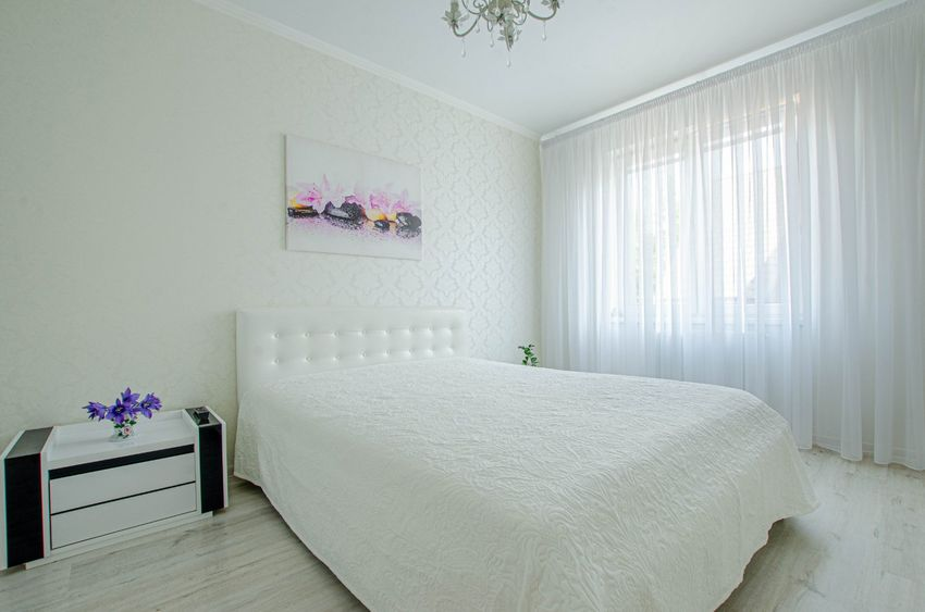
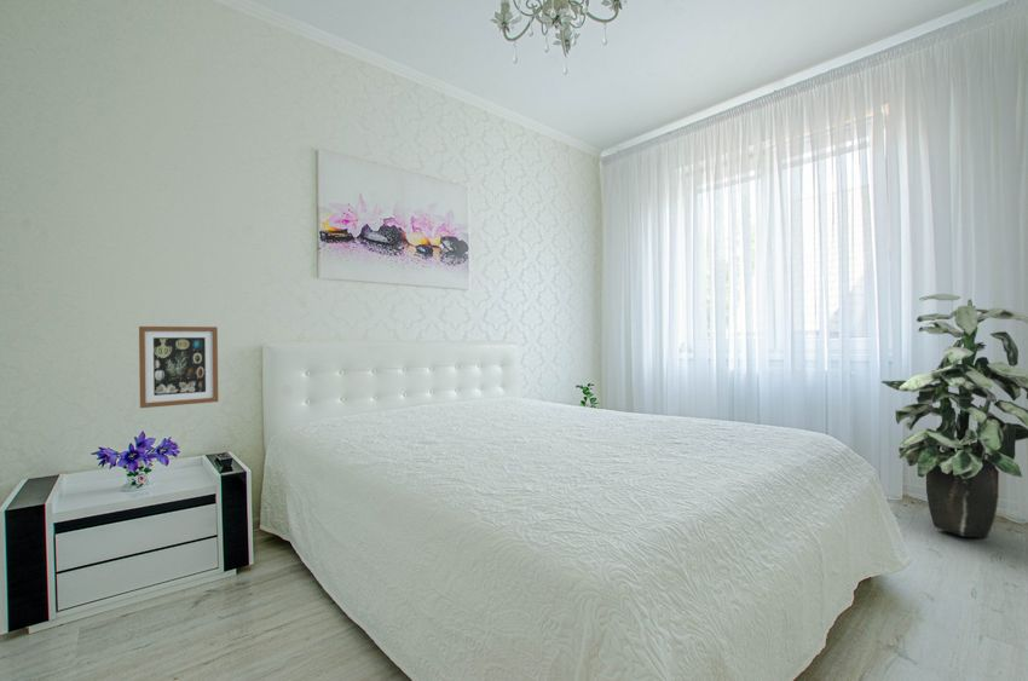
+ wall art (180, 365)
+ indoor plant (954, 411)
